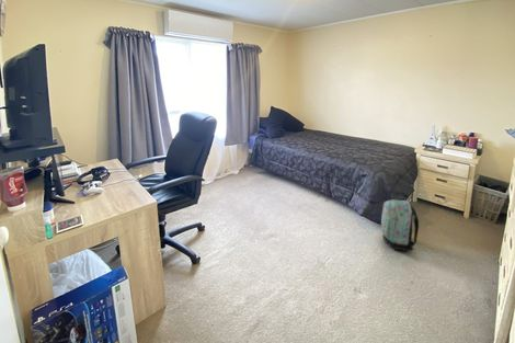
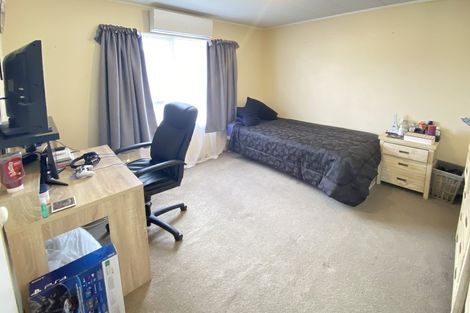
- backpack (397, 222)
